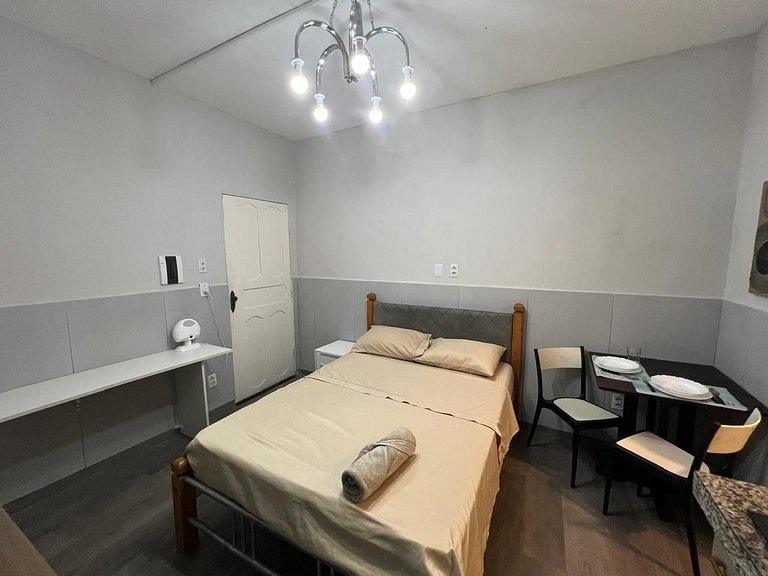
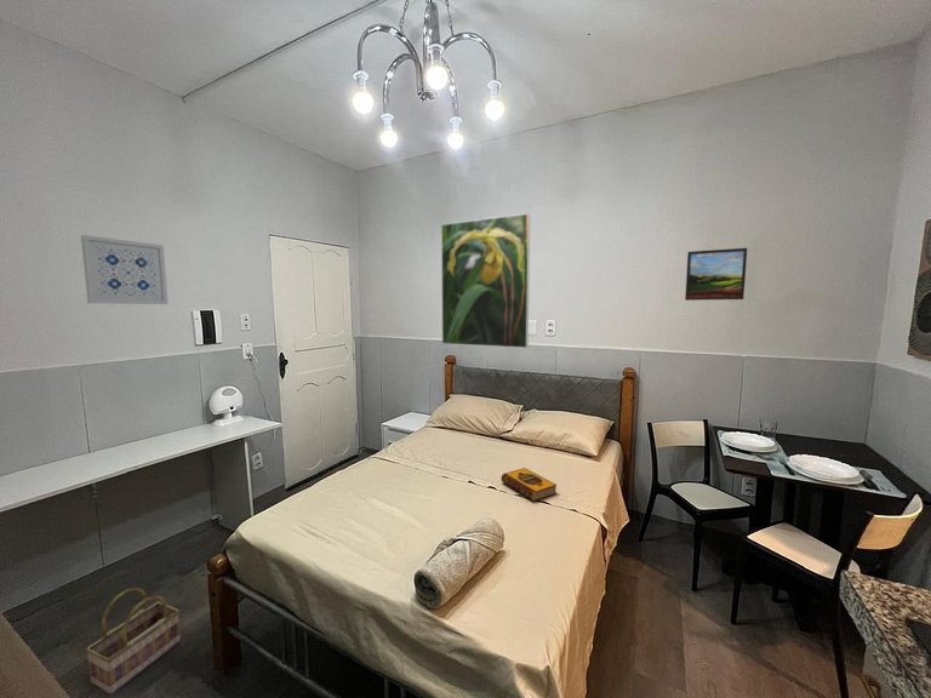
+ basket (135, 629)
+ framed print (482, 284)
+ hardback book (527, 484)
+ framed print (714, 275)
+ wall art (127, 271)
